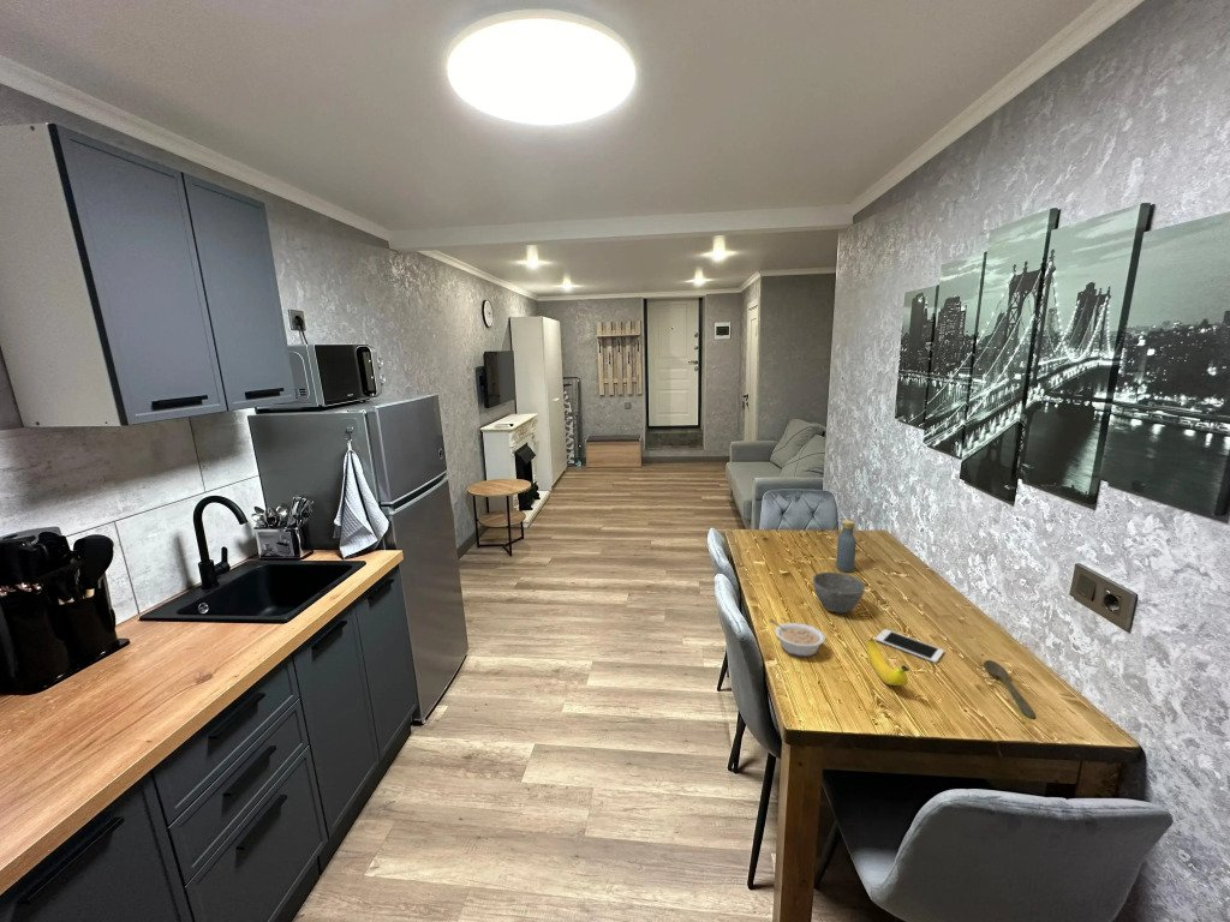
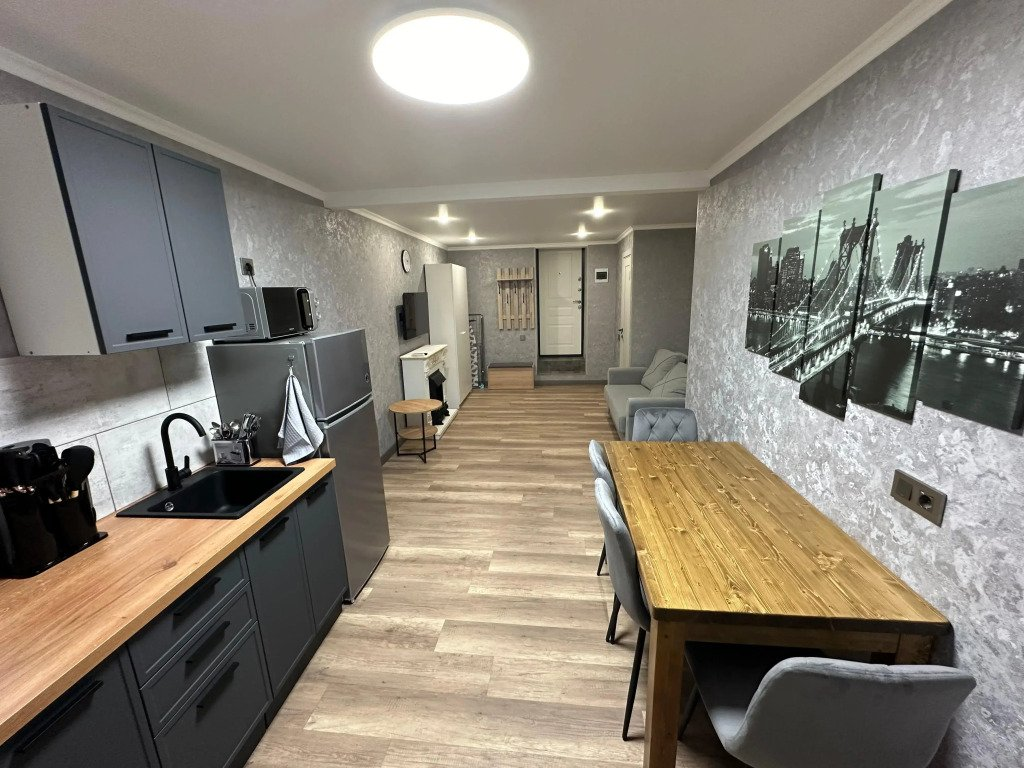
- cell phone (908, 645)
- legume (796, 639)
- bowl (837, 594)
- banana (885, 663)
- spoon (1009, 687)
- vodka (846, 545)
